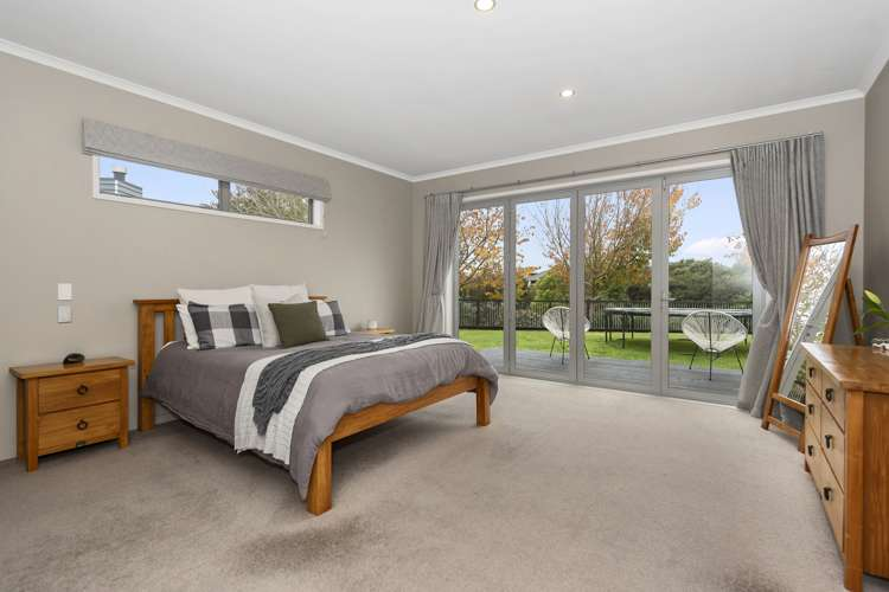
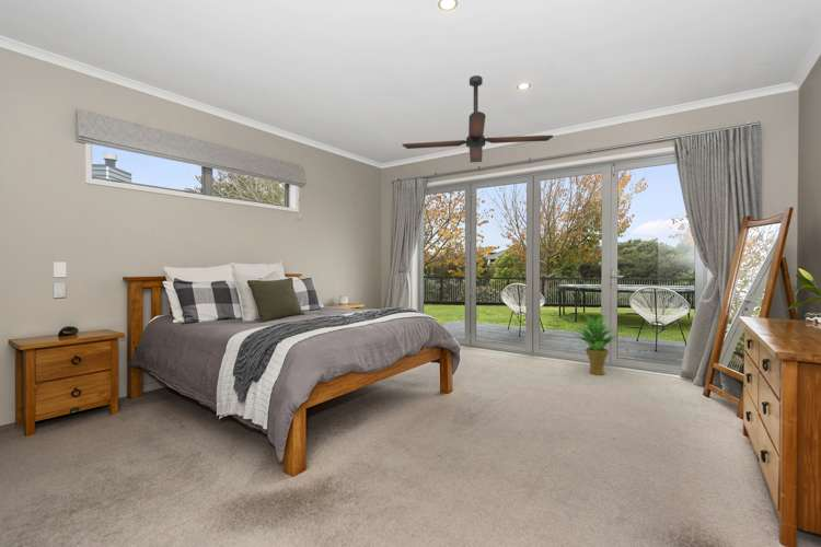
+ ceiling fan (475, 113)
+ potted plant (597, 342)
